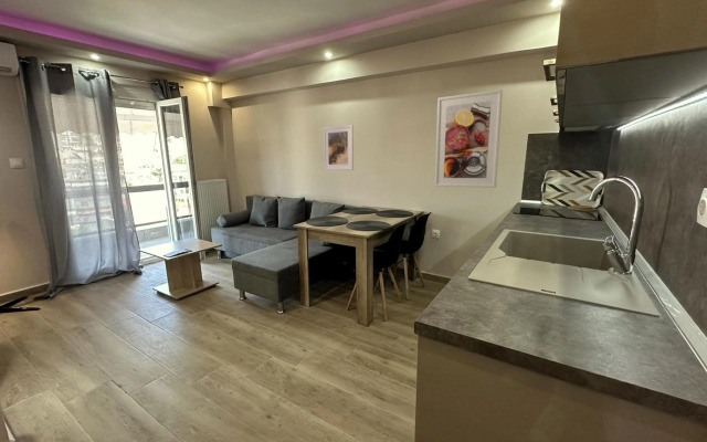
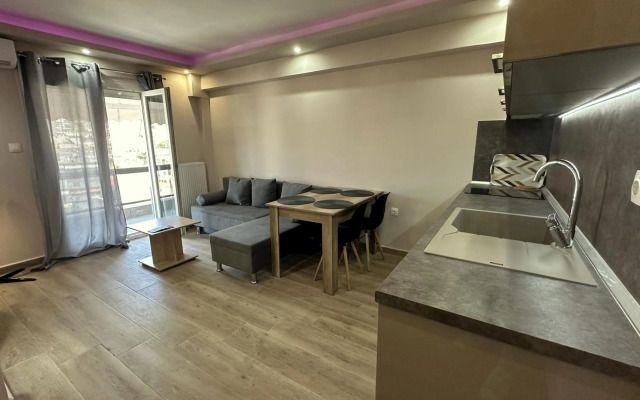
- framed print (338, 148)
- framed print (465, 141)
